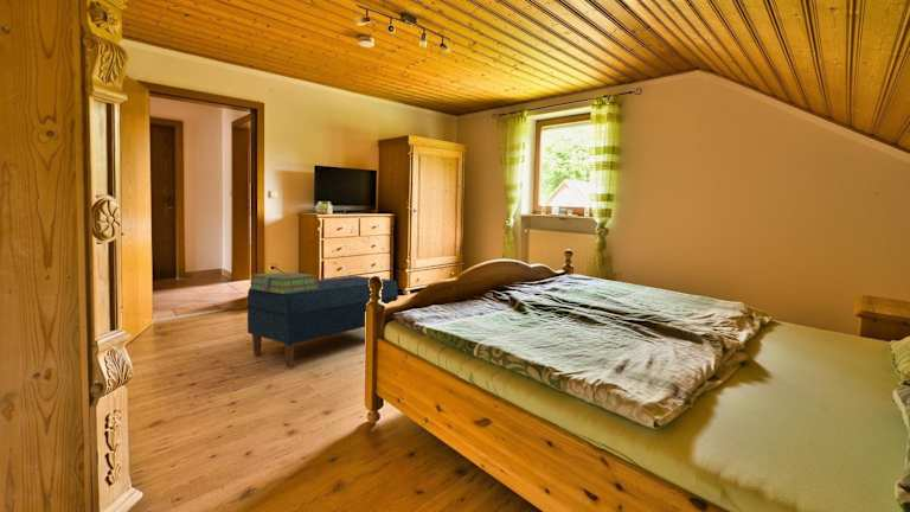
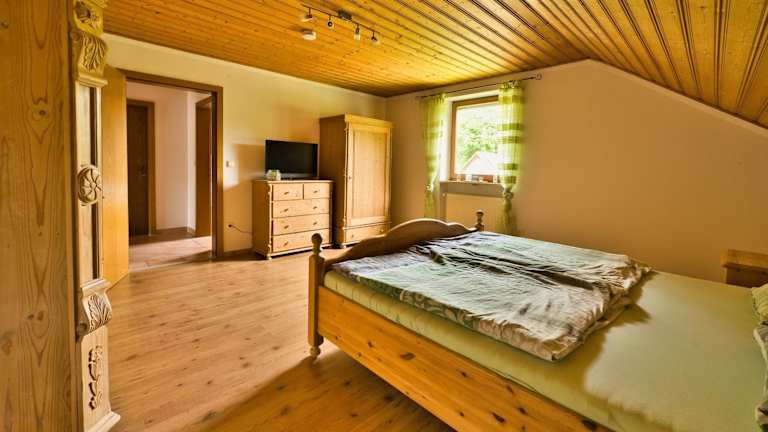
- bench (328, 314)
- stack of books (283, 281)
